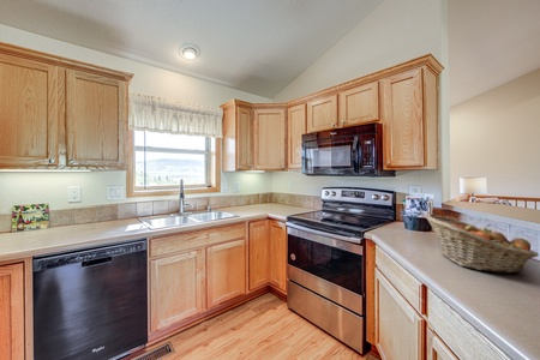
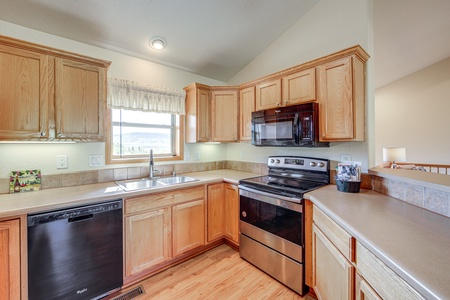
- fruit basket (473, 239)
